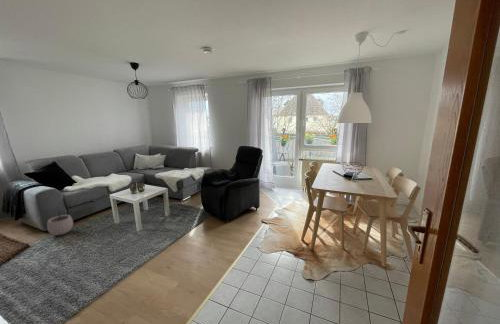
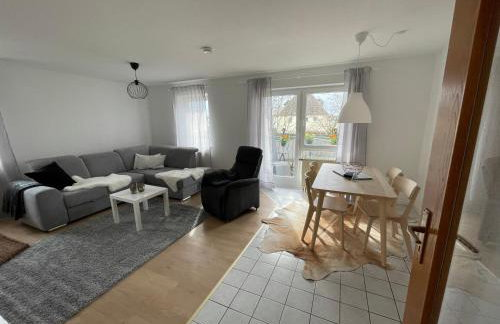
- plant pot (60, 222)
